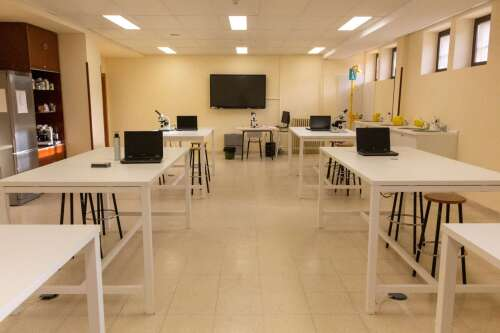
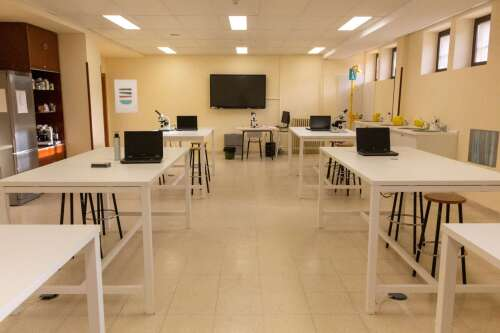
+ wall art (482, 147)
+ wall art (126, 96)
